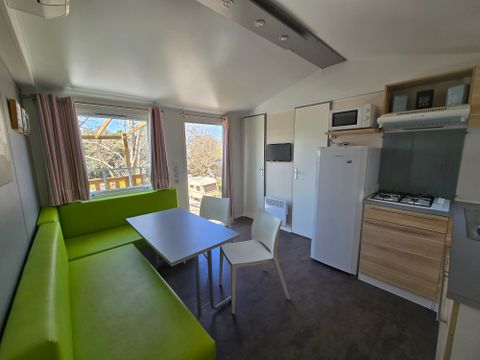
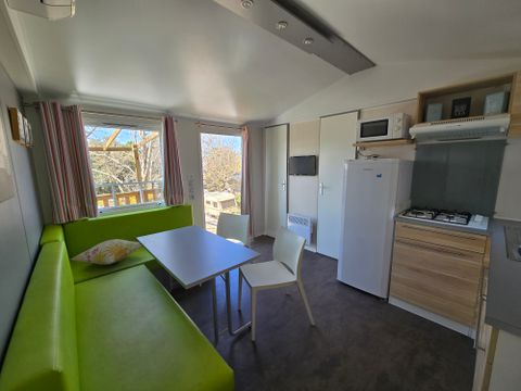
+ decorative pillow (111, 251)
